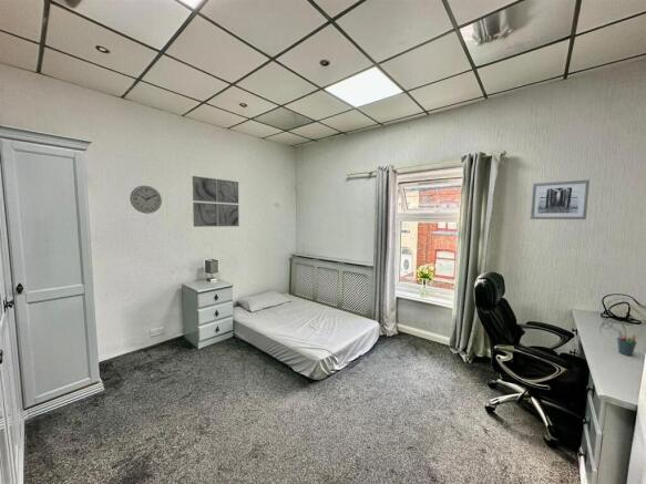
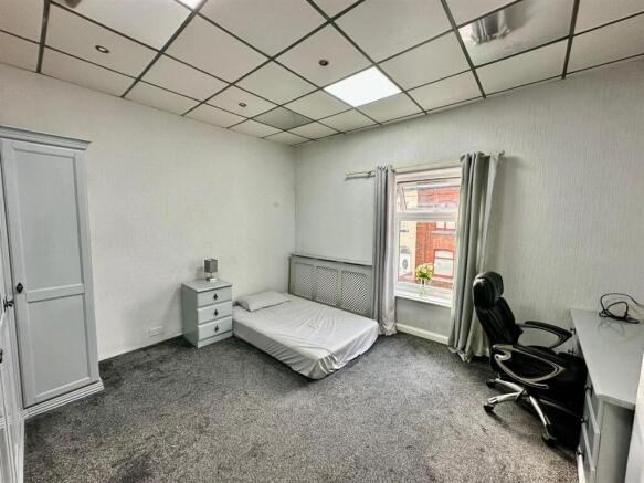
- wall clock (146, 199)
- wall art (217, 202)
- pen holder (626, 342)
- wall art (557, 200)
